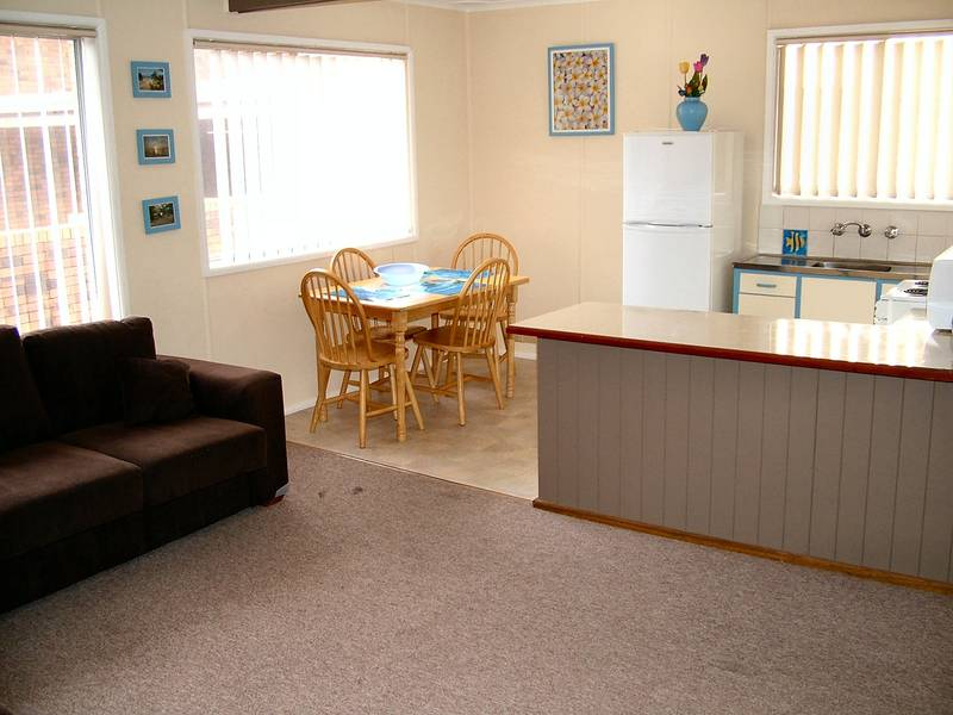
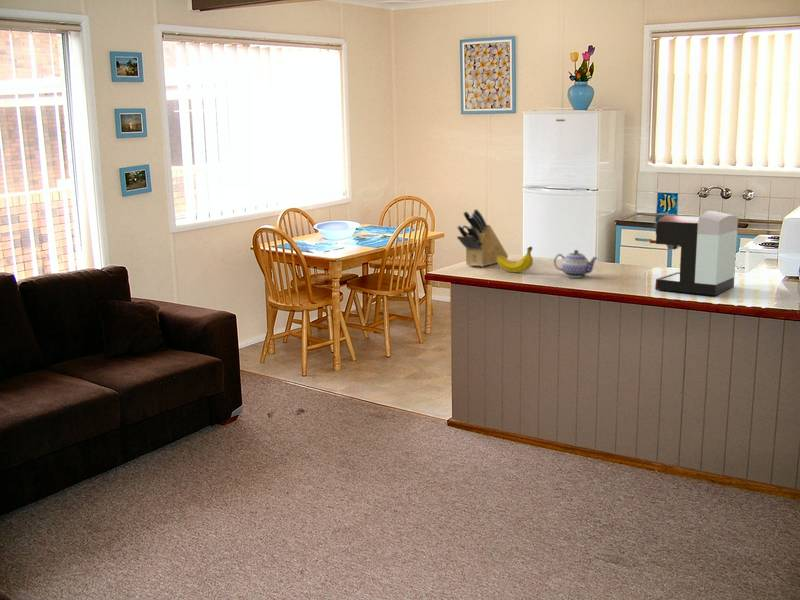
+ teapot (575, 263)
+ knife block (482, 236)
+ fruit (513, 262)
+ coffee maker (687, 249)
